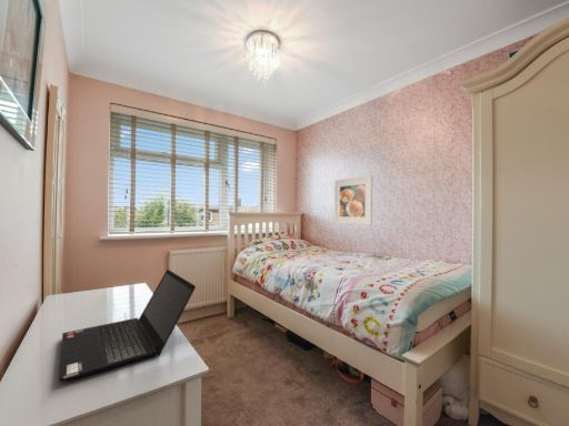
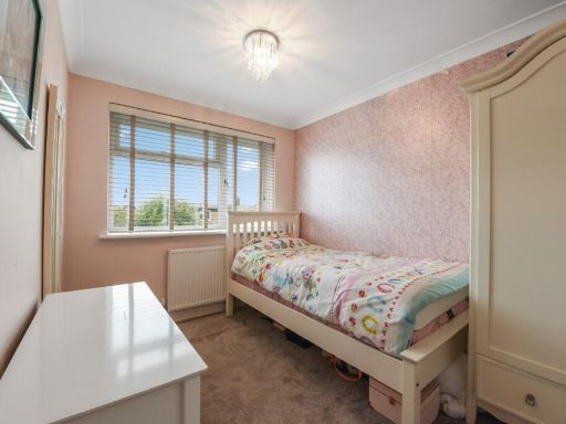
- laptop computer (131, 318)
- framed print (352, 201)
